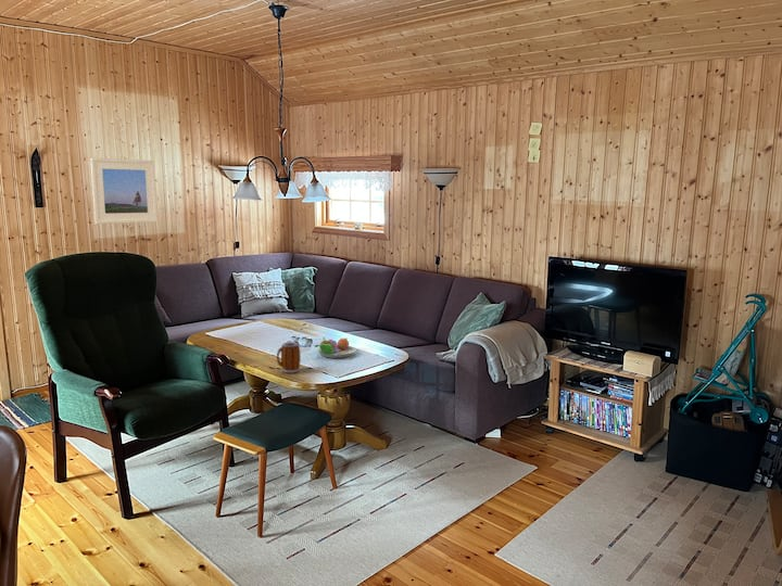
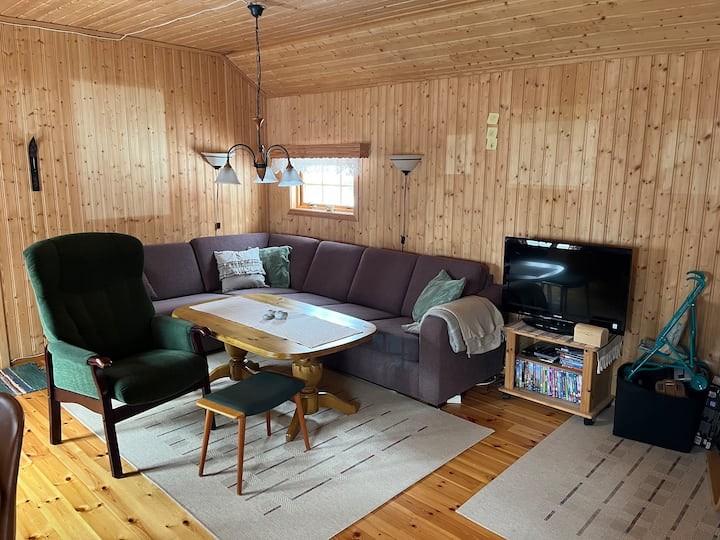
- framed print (125, 191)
- mug (289, 357)
- fruit bowl (335, 346)
